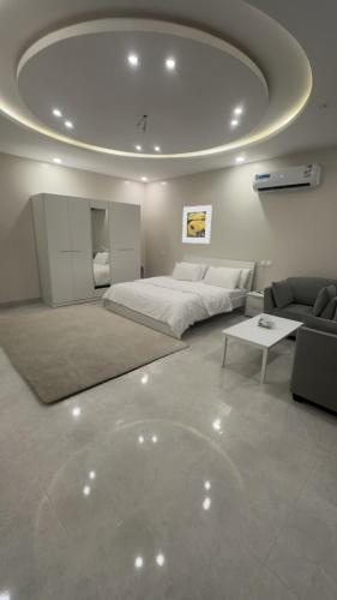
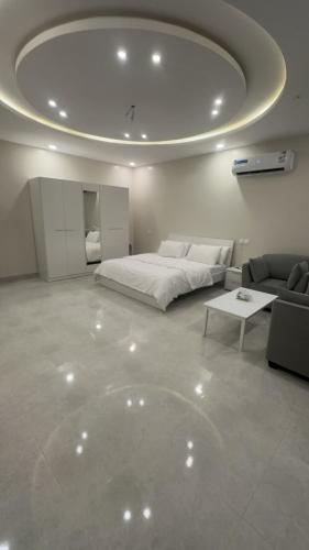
- rug (77, 332)
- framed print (195, 224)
